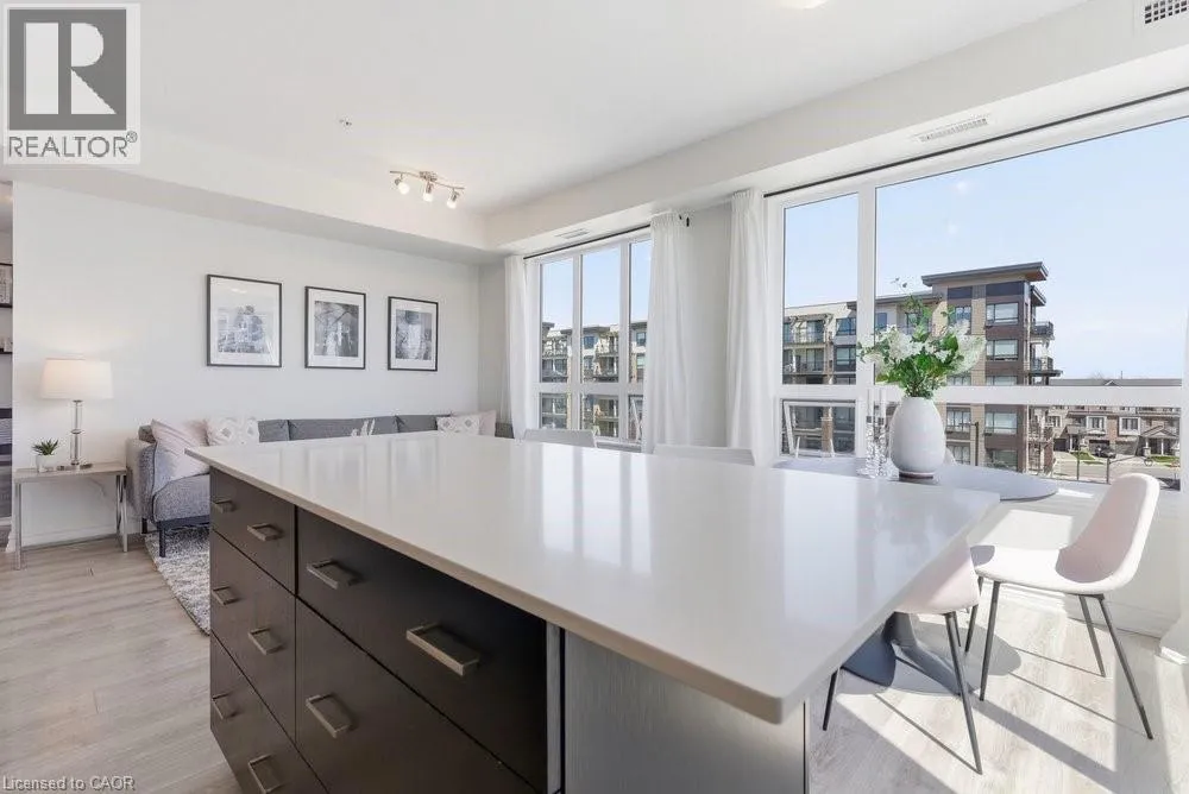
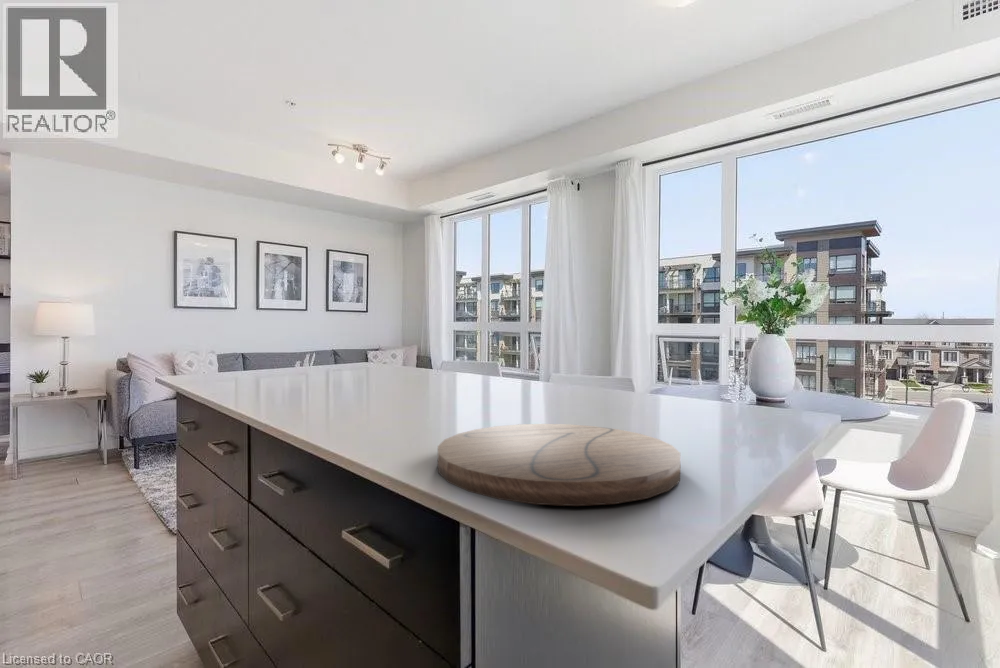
+ cutting board (555, 454)
